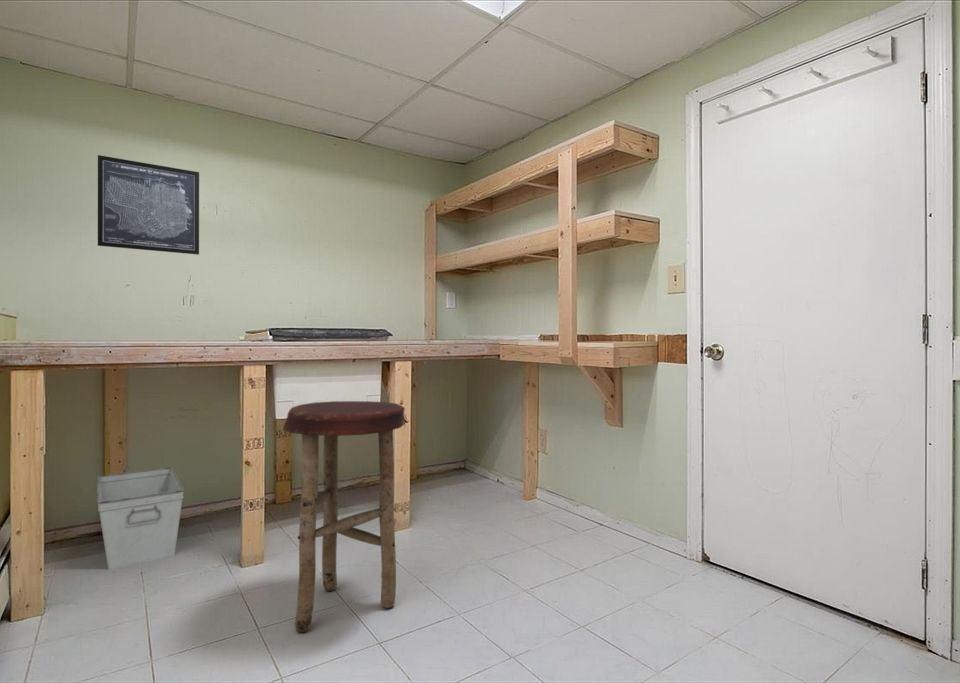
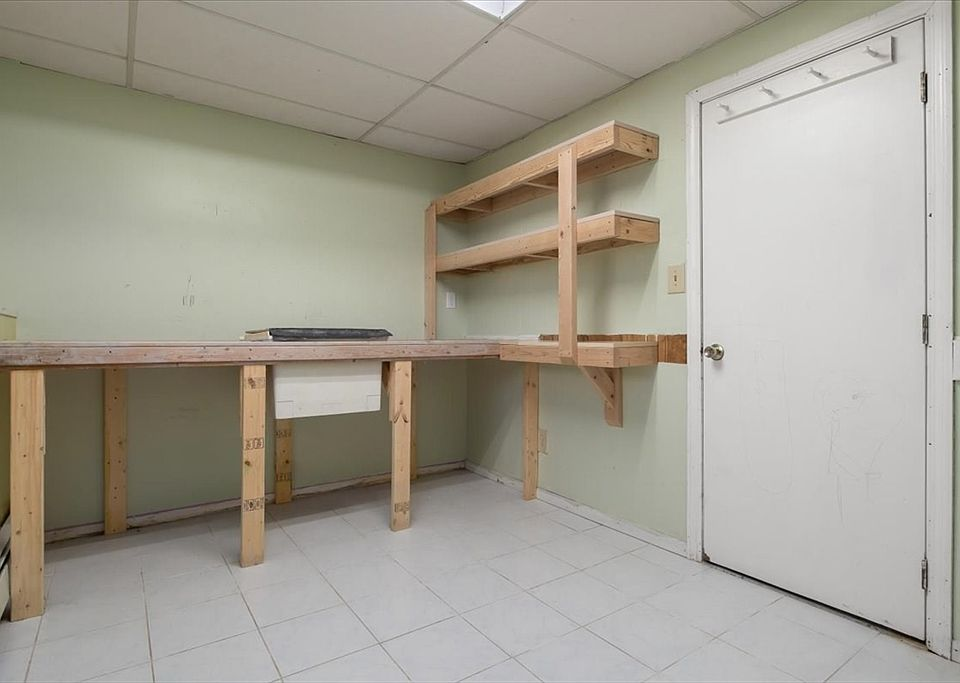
- storage bin (139, 513)
- stool (337, 507)
- wall art (150, 207)
